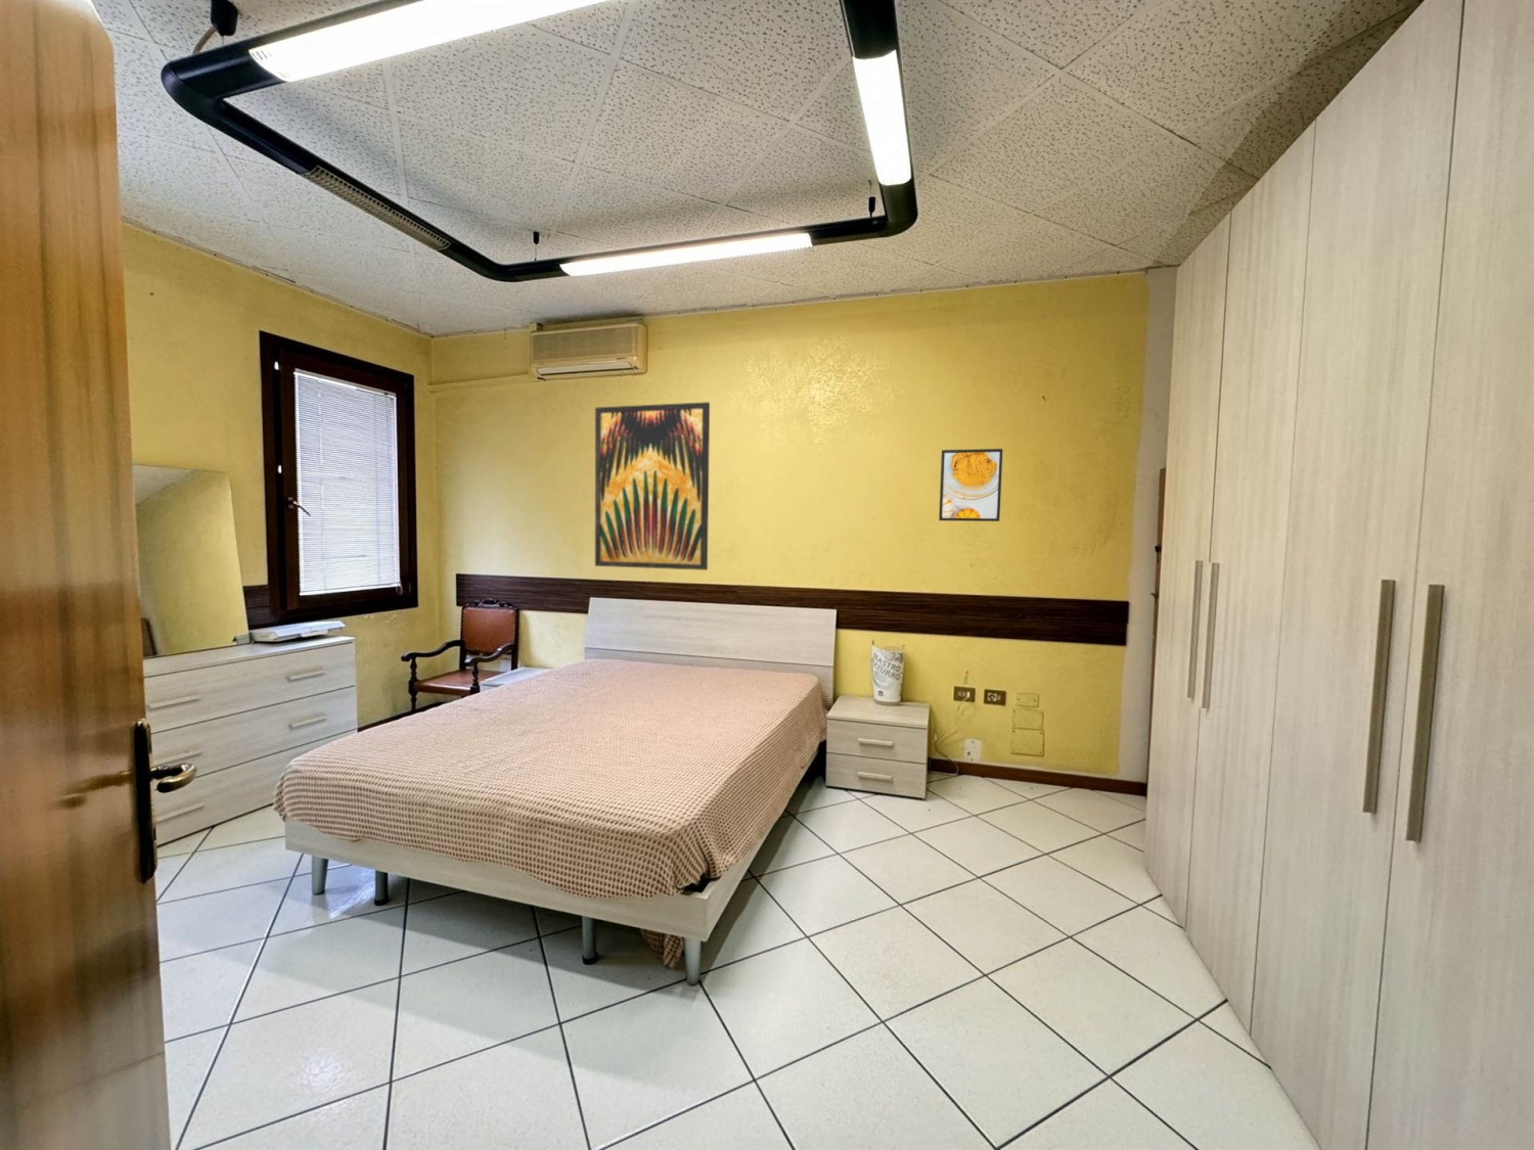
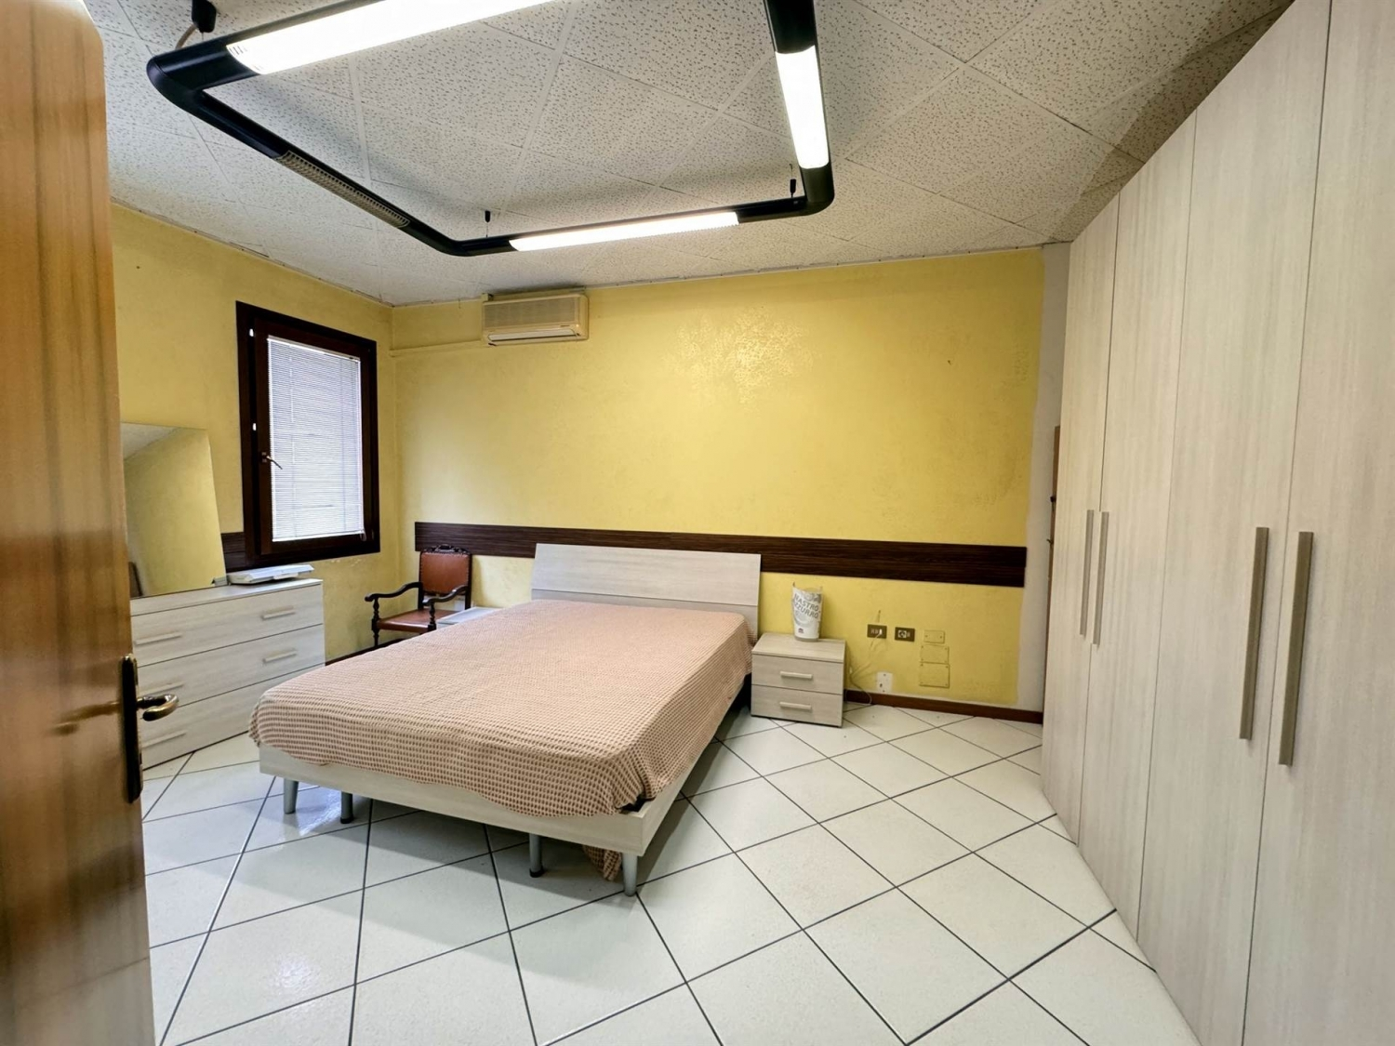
- wall art (650, 487)
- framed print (970, 484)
